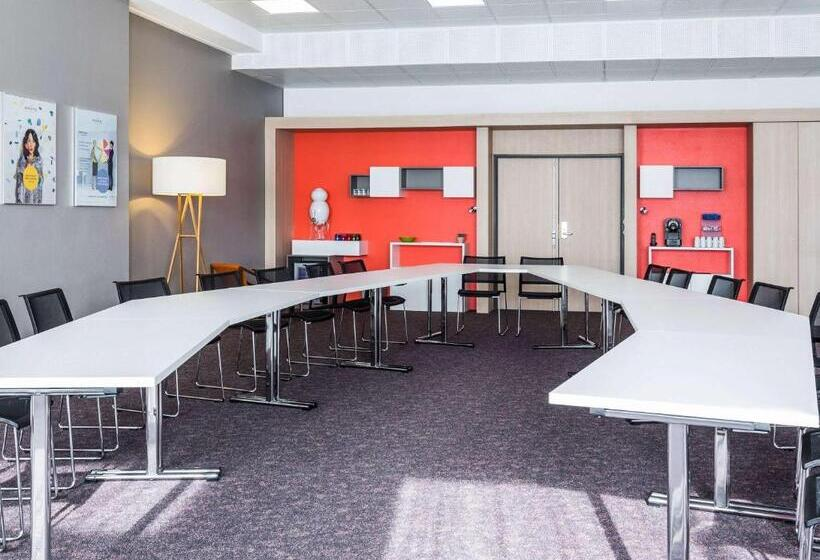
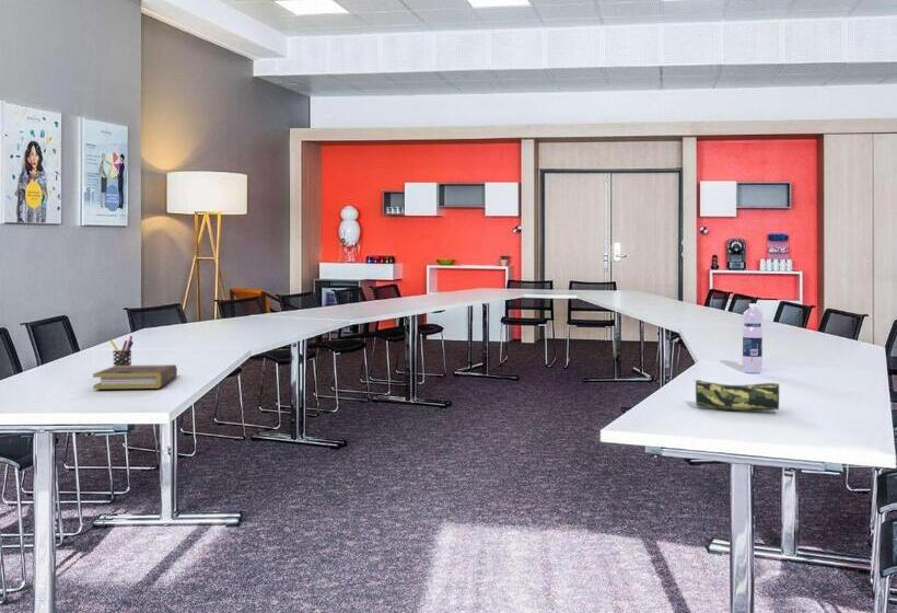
+ pen holder (124, 354)
+ water bottle (752, 337)
+ pencil case (734, 395)
+ book (137, 375)
